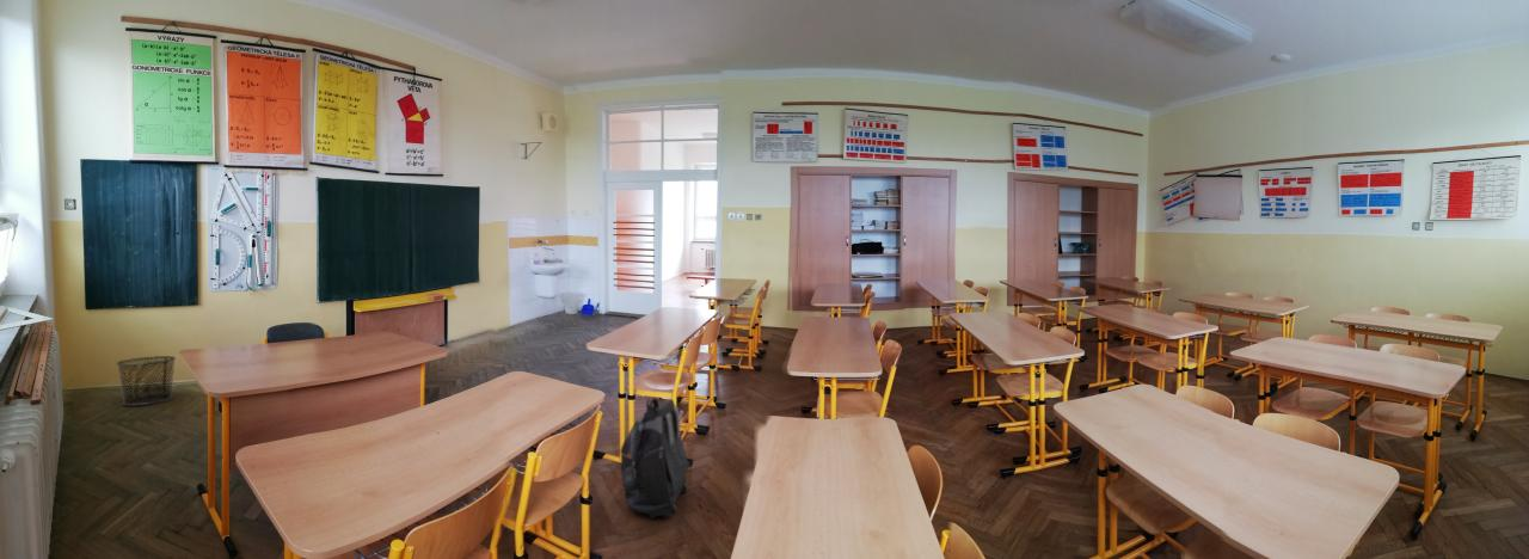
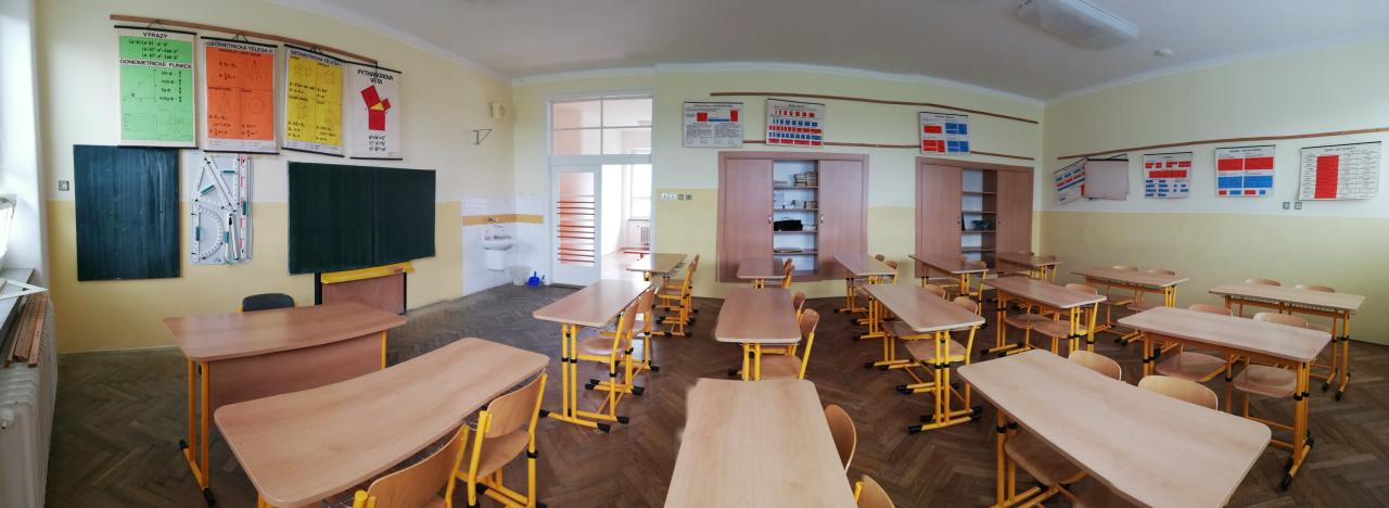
- backpack (659, 450)
- waste bin (147, 380)
